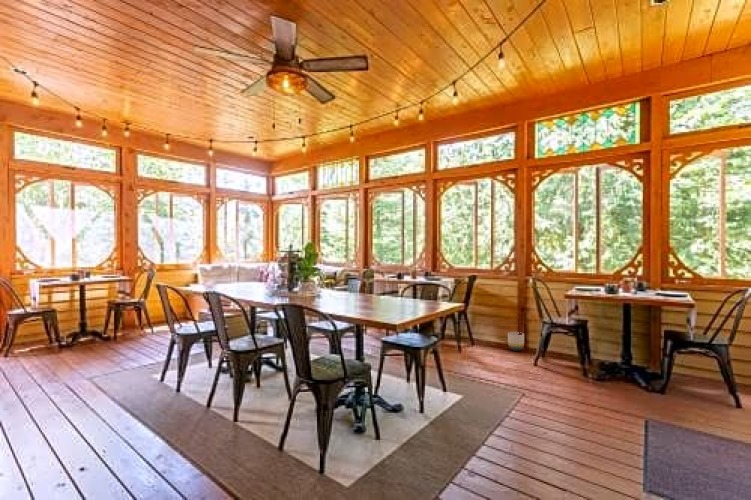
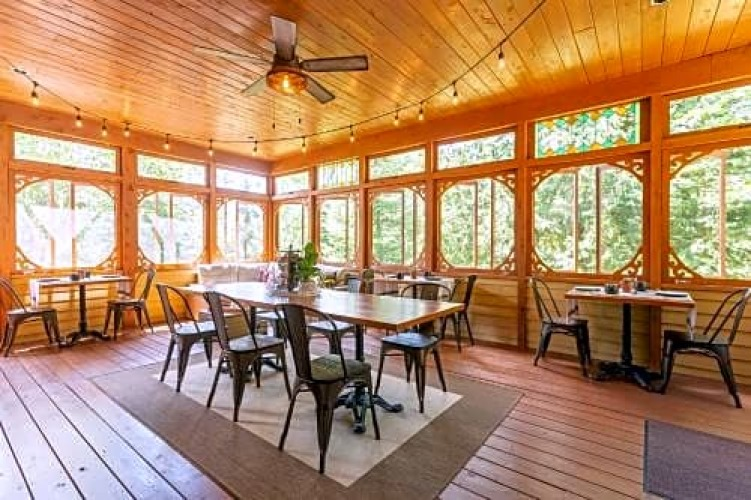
- planter (515, 341)
